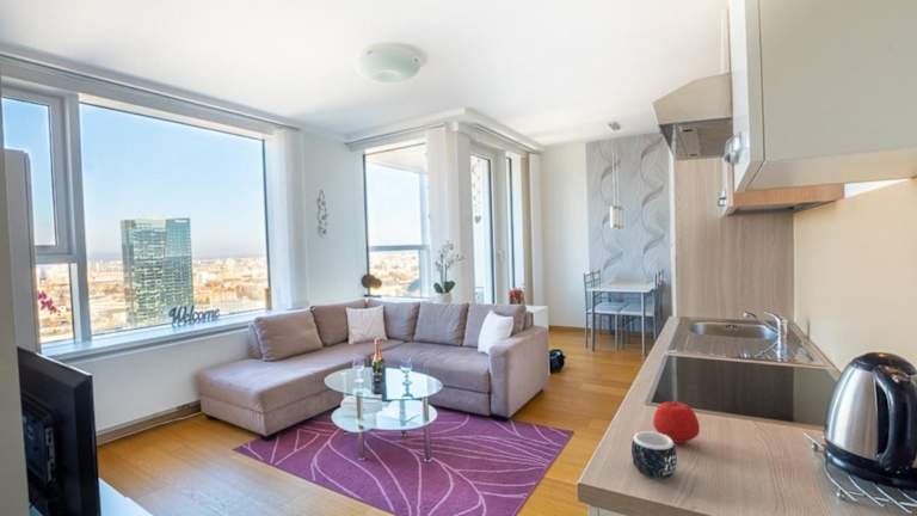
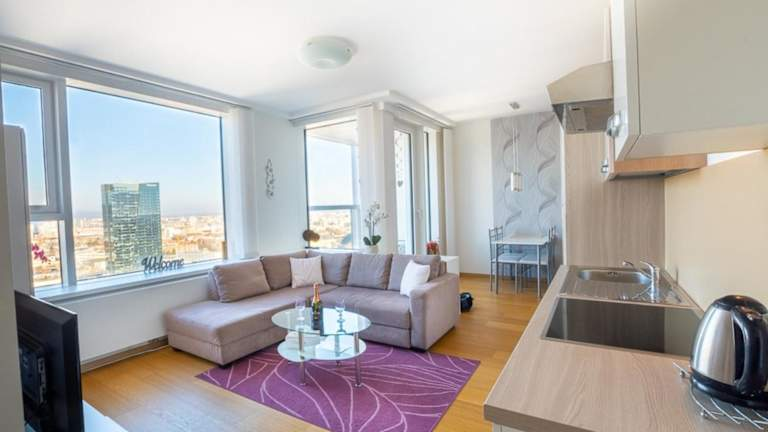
- apple (676, 420)
- mug (657, 452)
